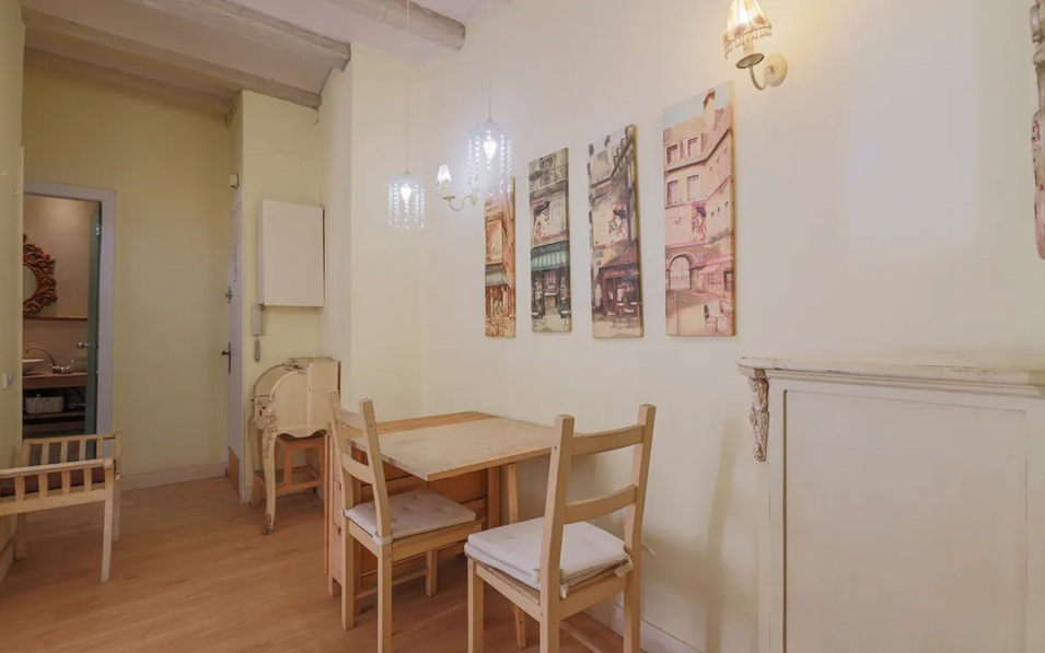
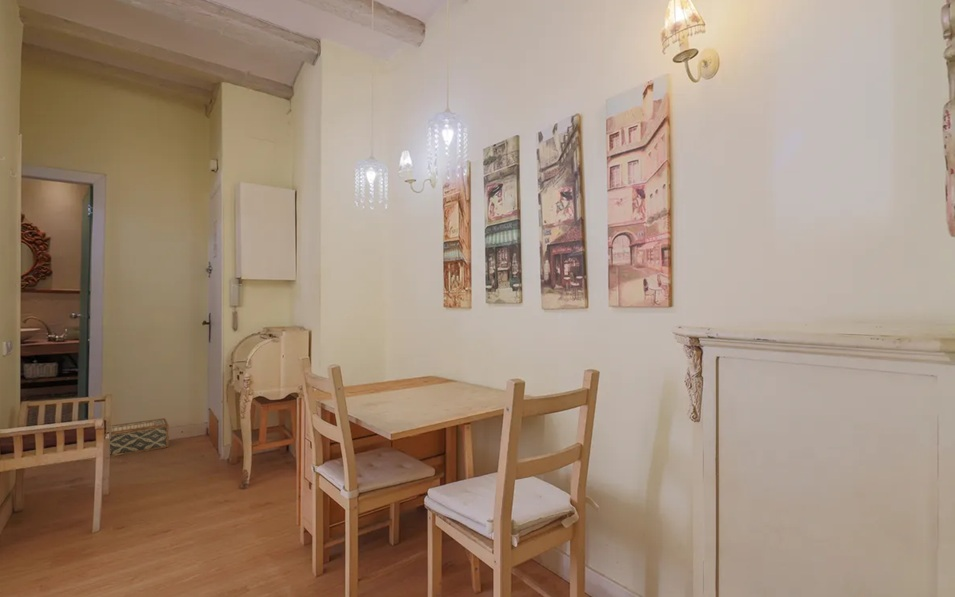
+ woven basket (131, 437)
